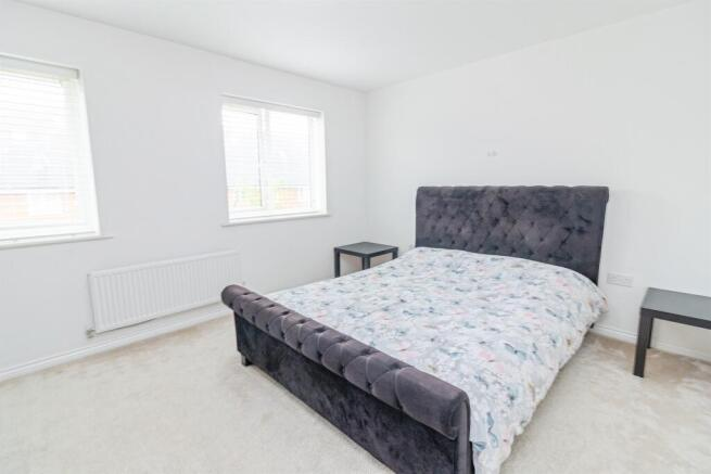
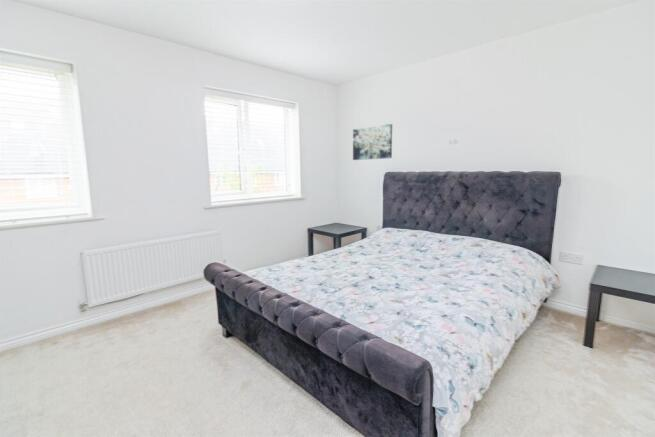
+ wall art (371, 143)
